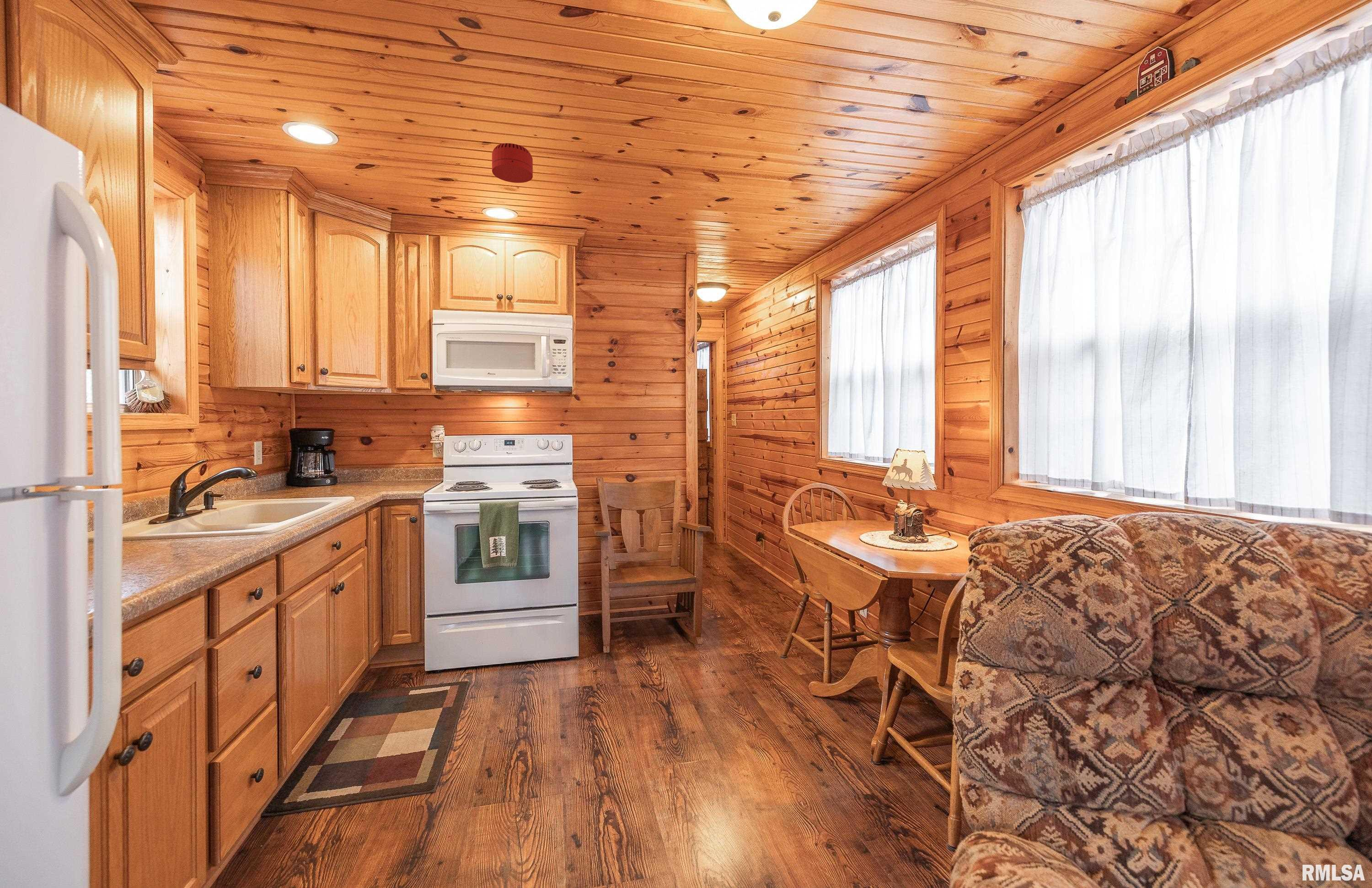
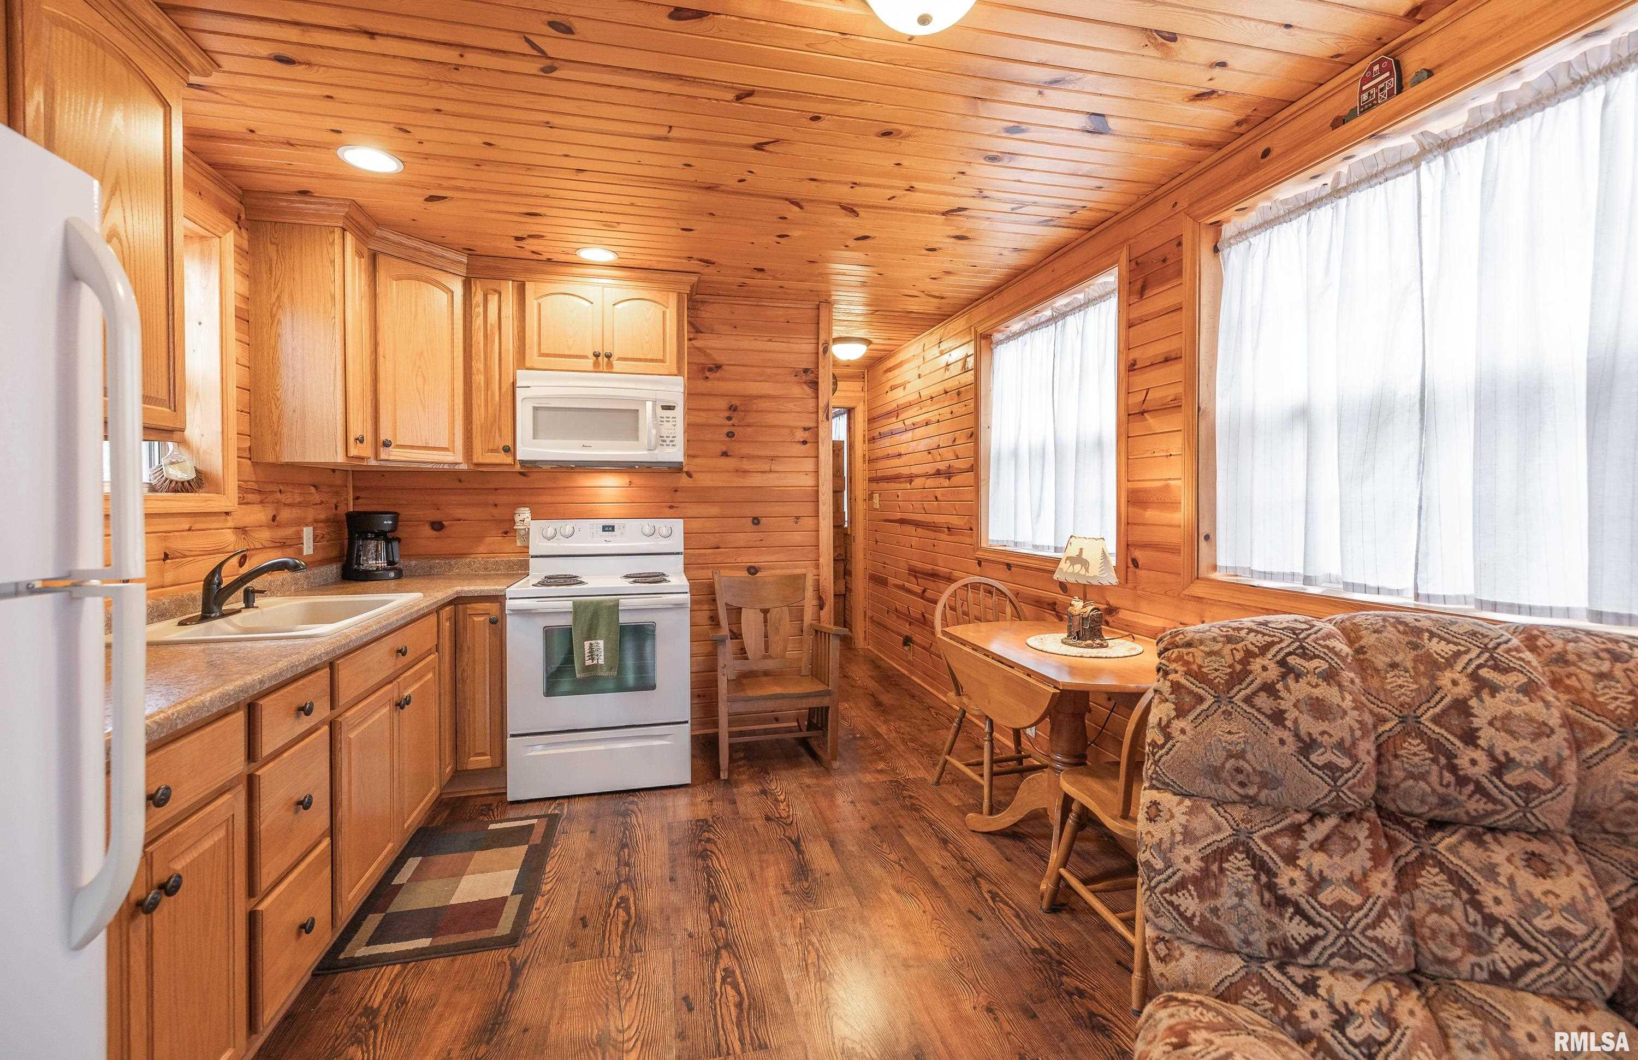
- smoke detector (512, 162)
